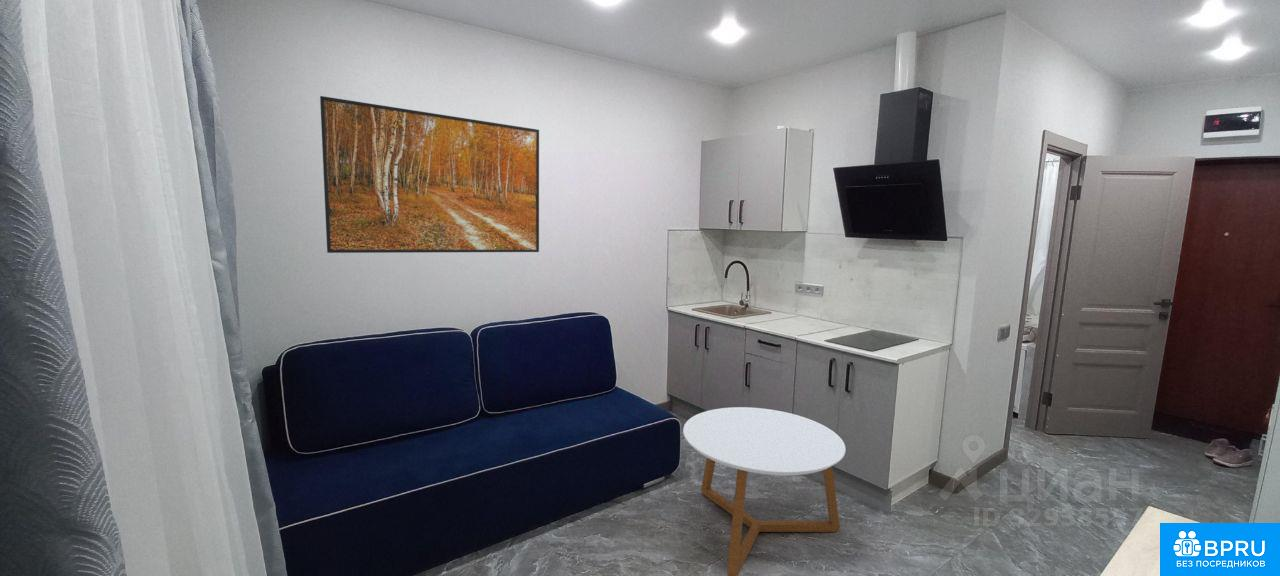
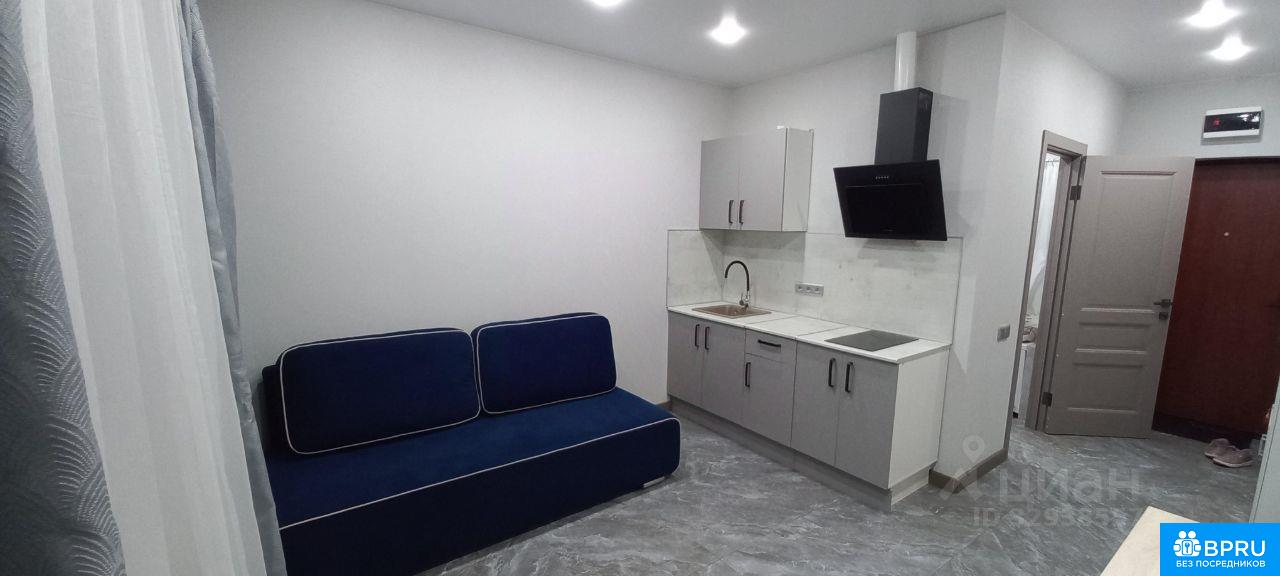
- coffee table (762, 473)
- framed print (444, 184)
